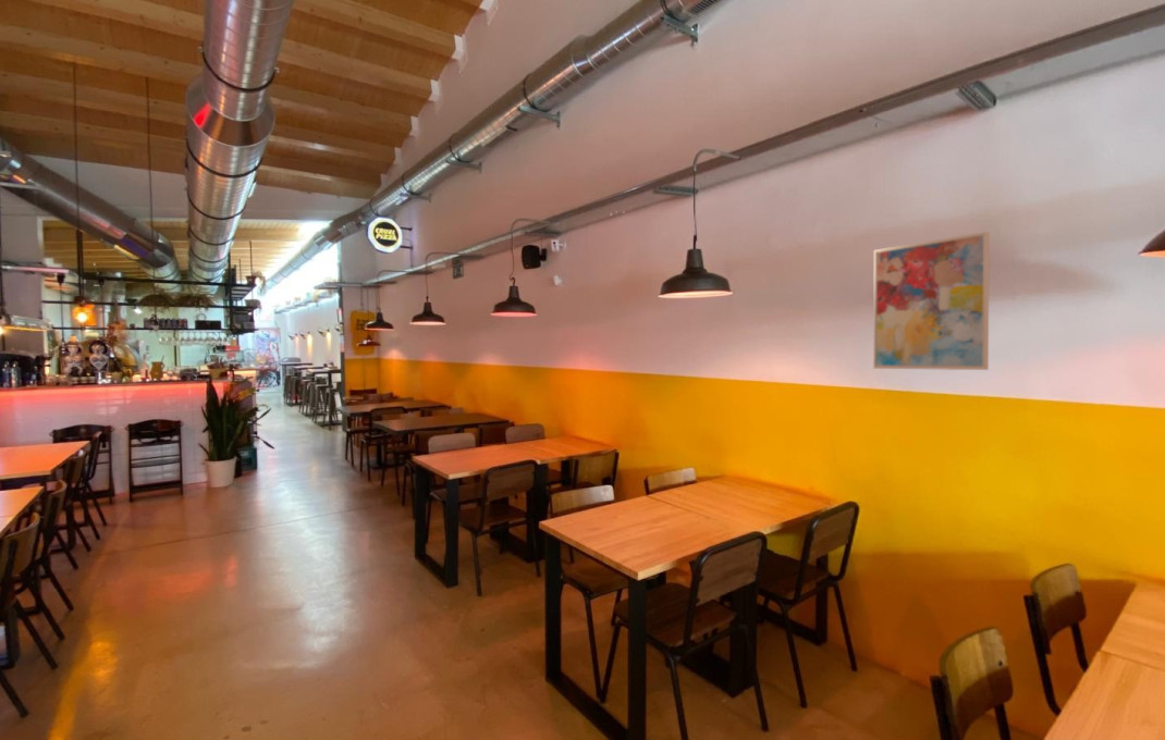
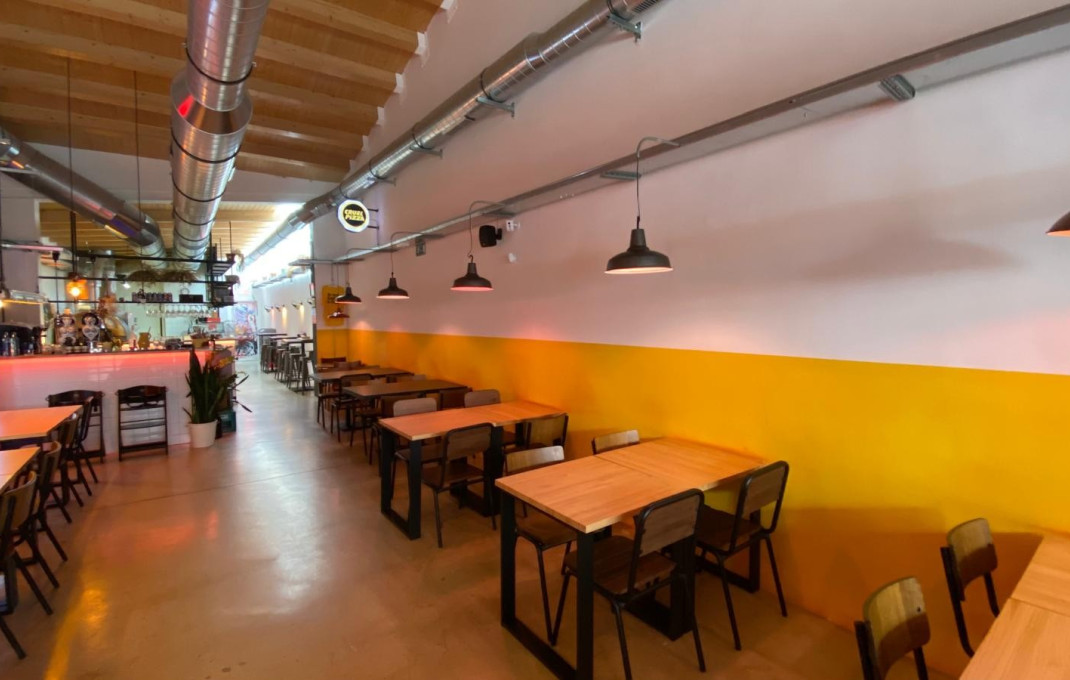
- wall art (927, 305)
